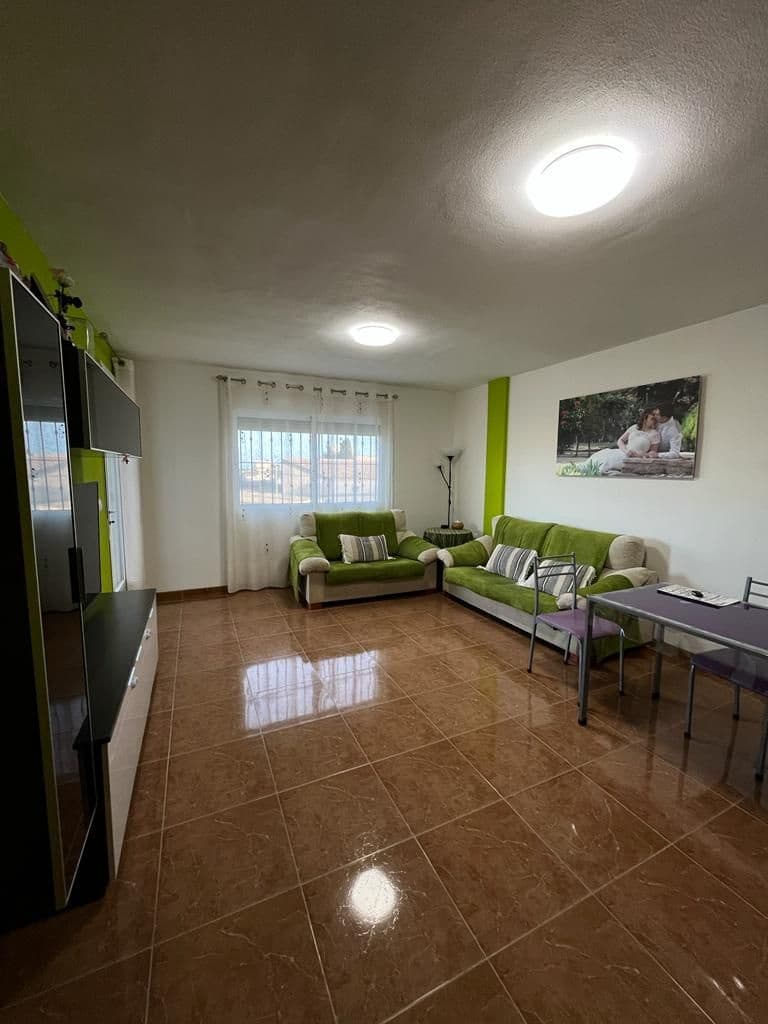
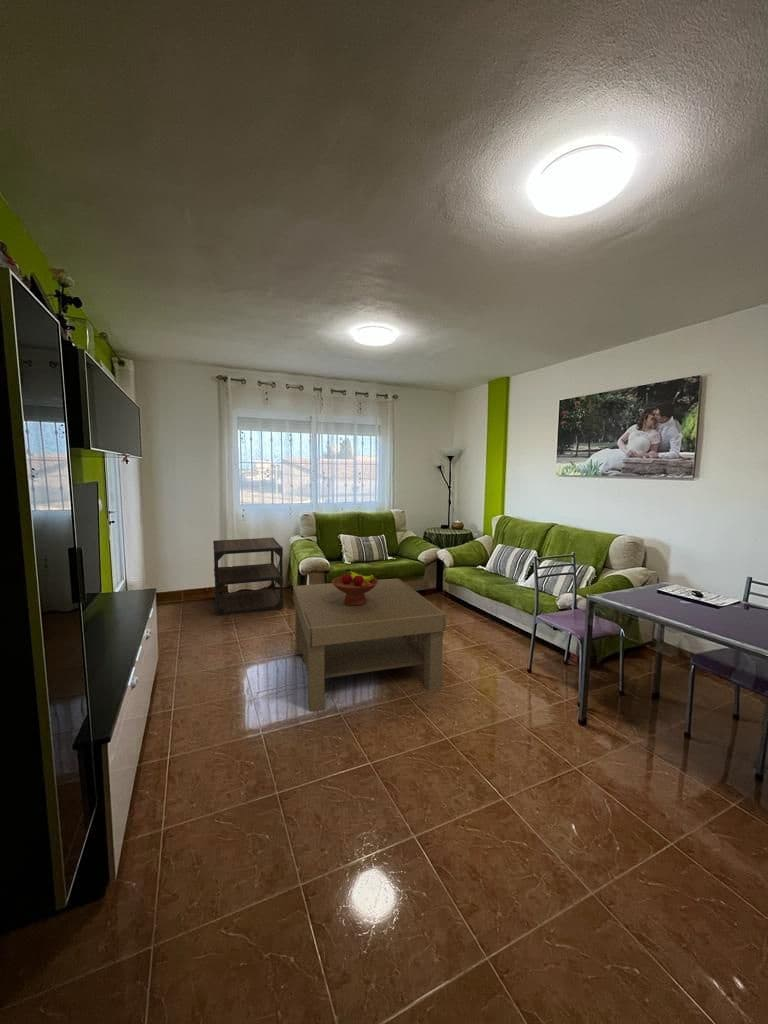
+ side table (247, 573)
+ coffee table (361, 633)
+ fruit bowl (355, 587)
